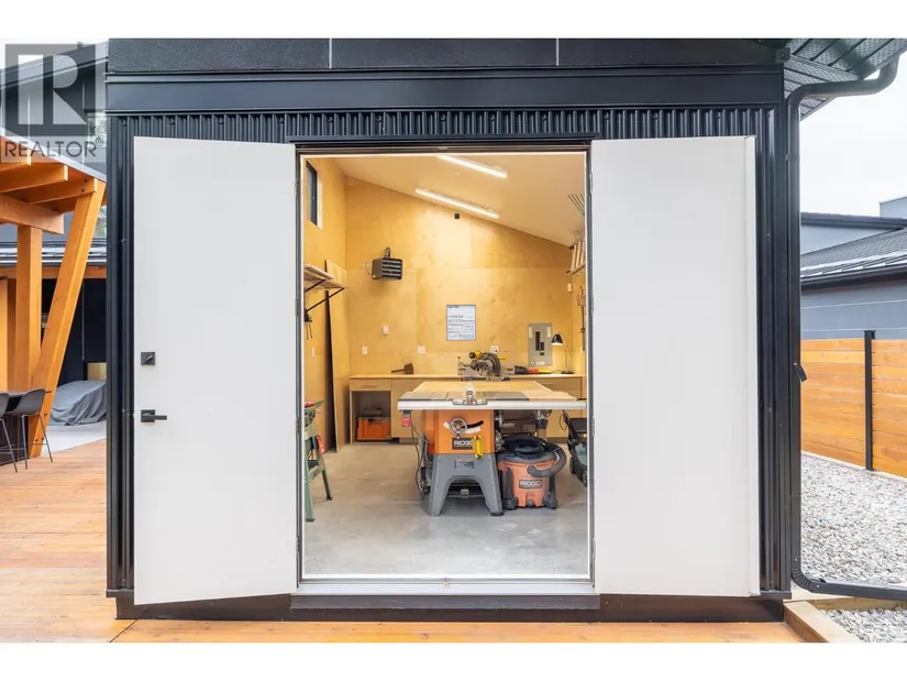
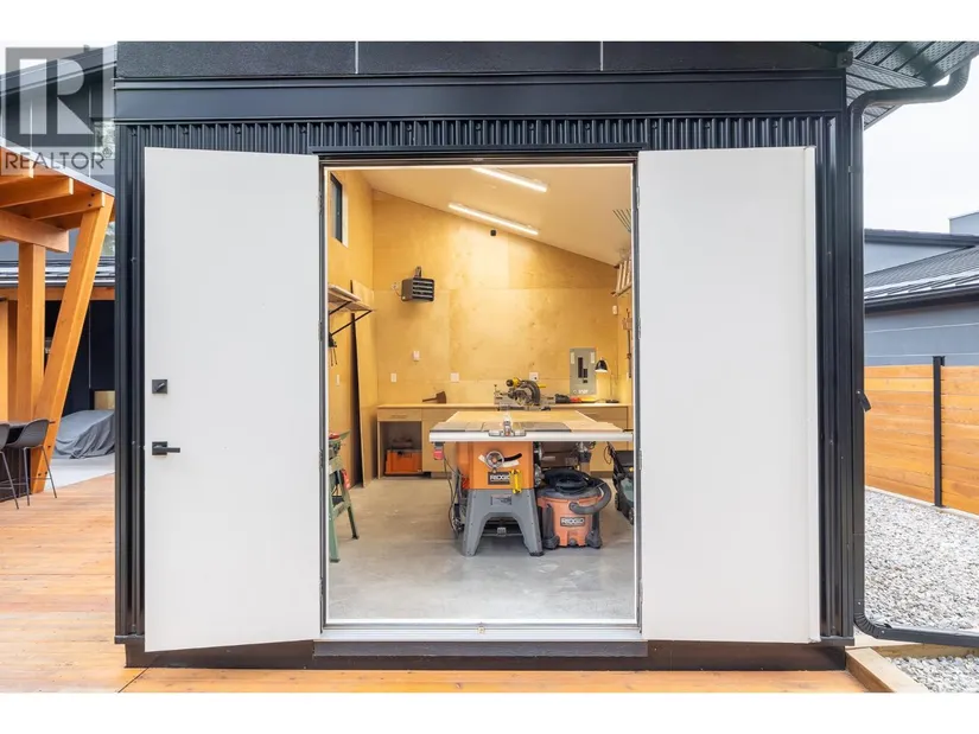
- wall art (461, 322)
